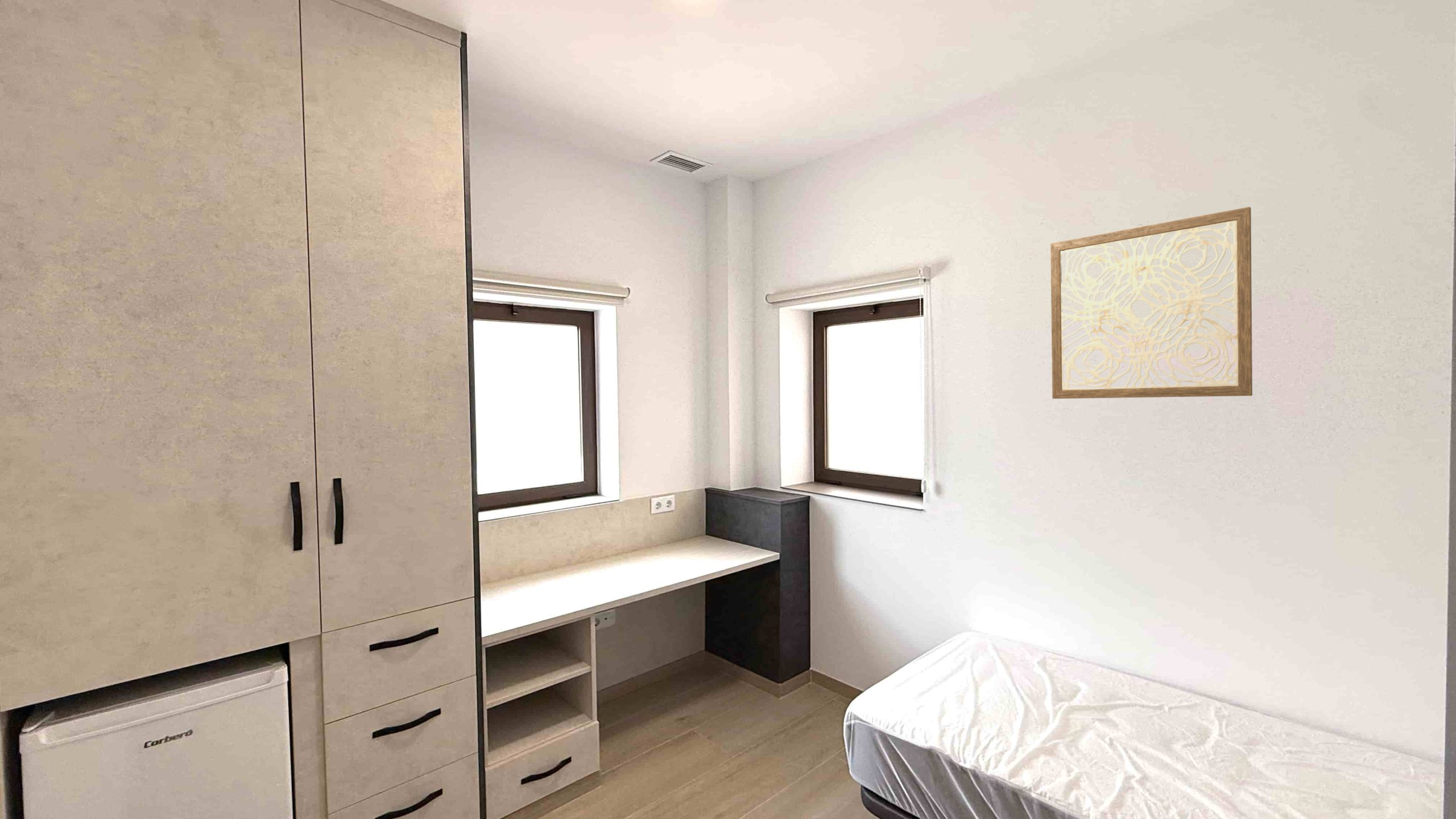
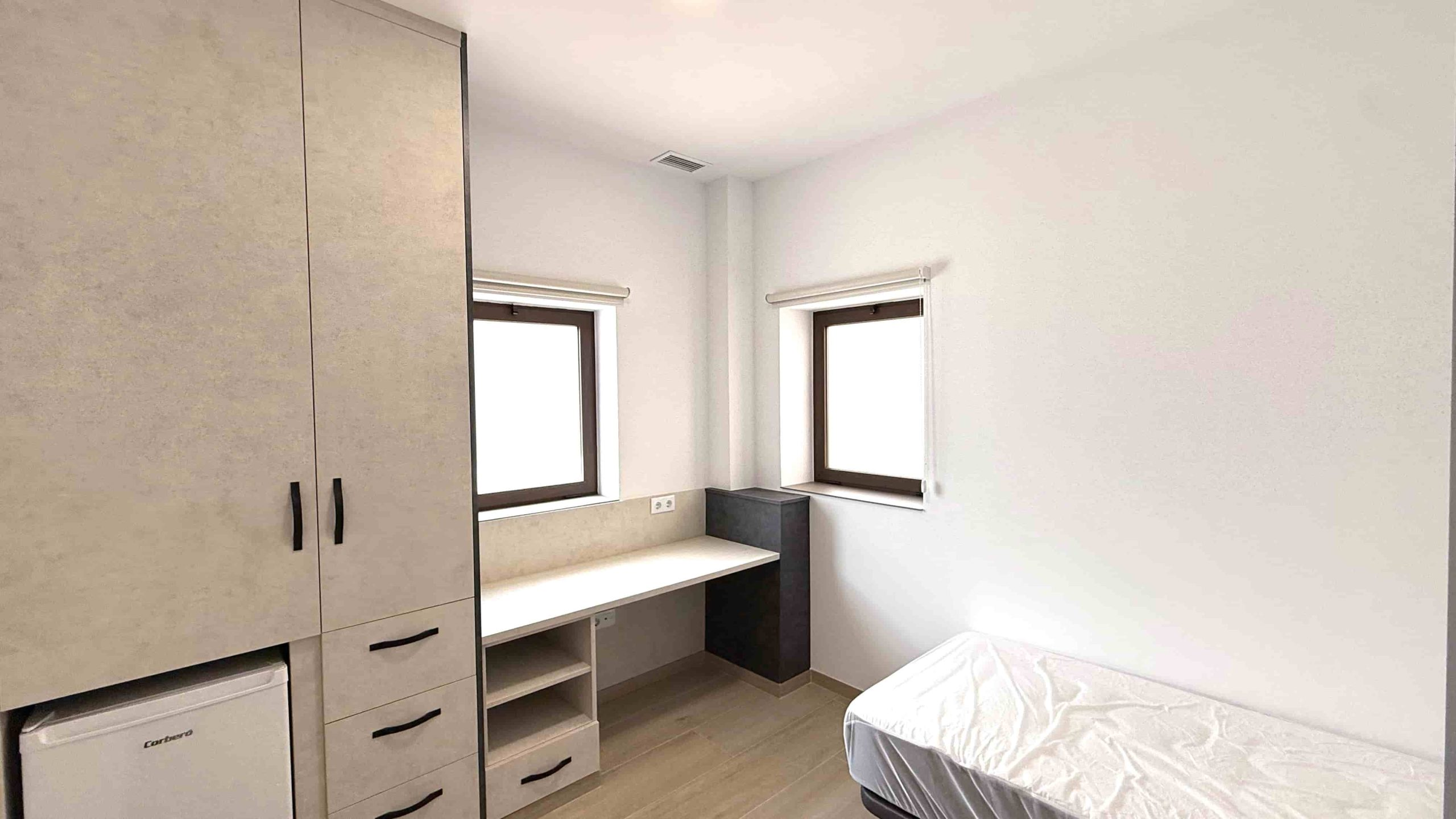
- wall art (1145, 317)
